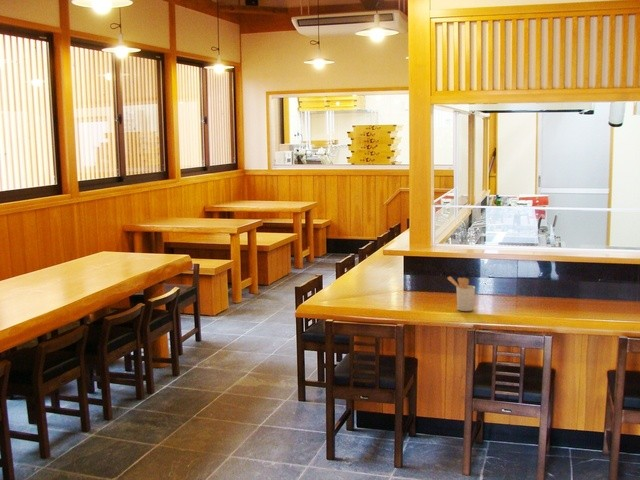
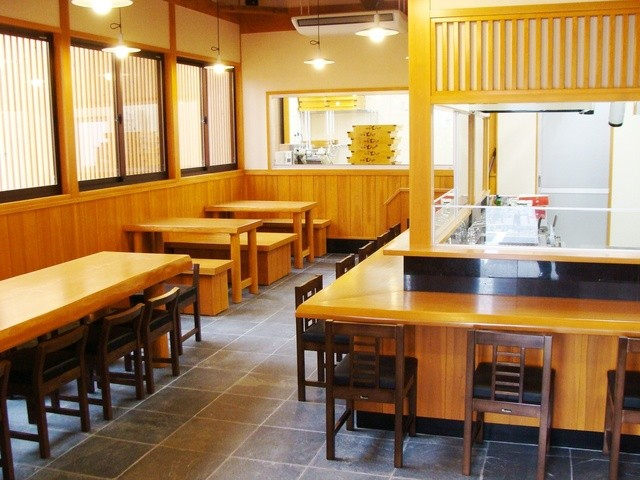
- utensil holder (460, 292)
